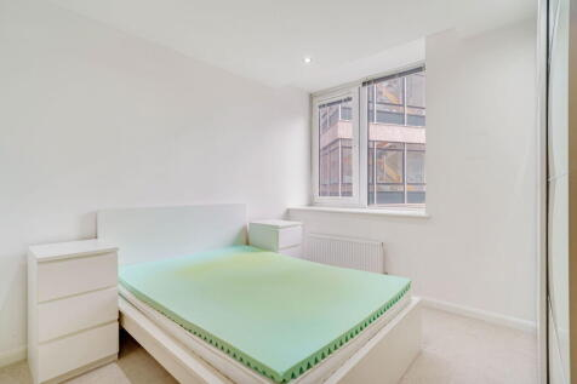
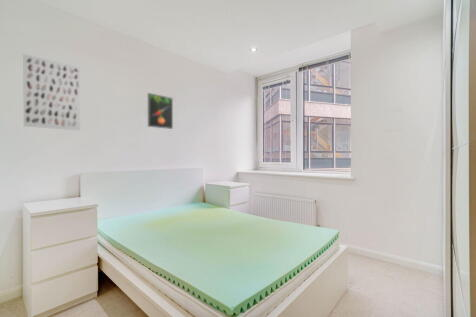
+ wall art (53, 94)
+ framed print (160, 111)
